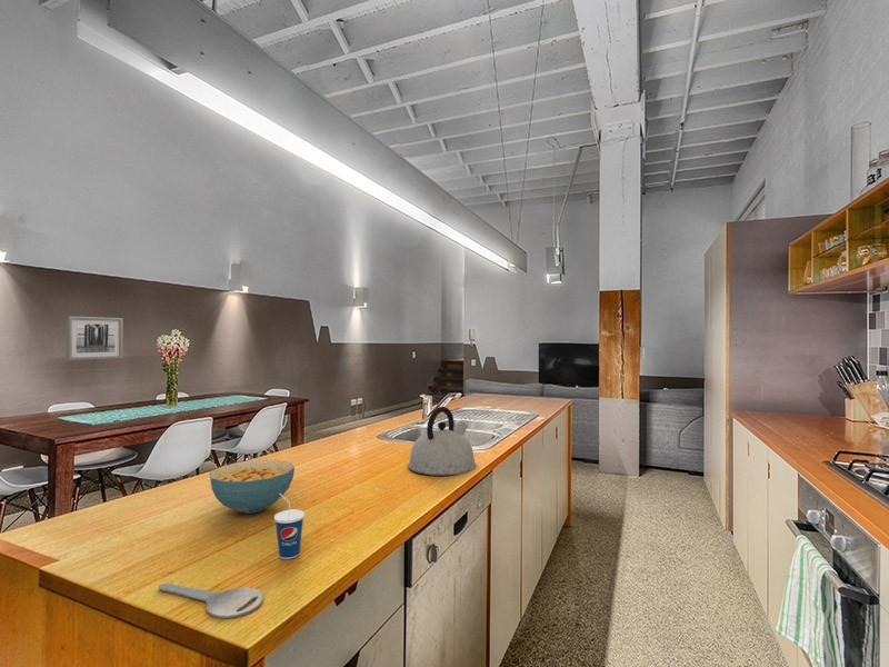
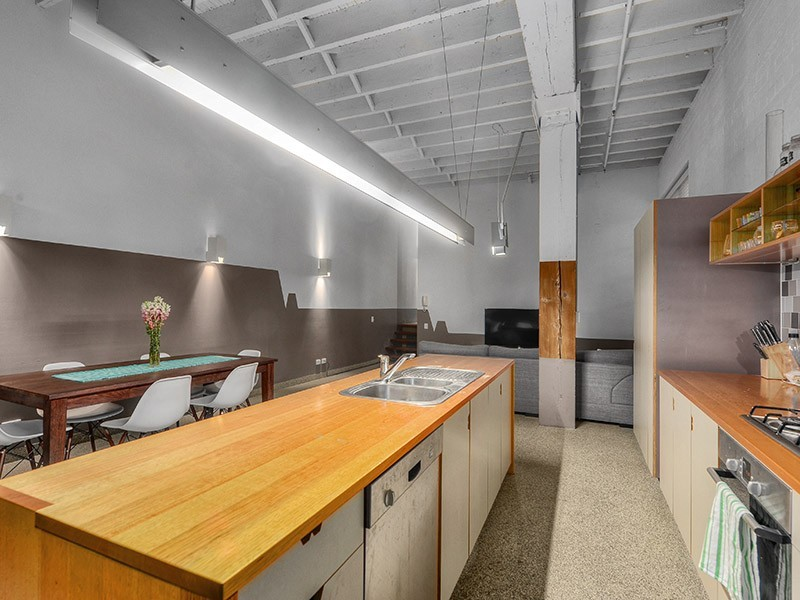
- kettle (443, 435)
- wall art (96, 338)
- cup (289, 524)
- cereal bowl (252, 489)
- key (207, 595)
